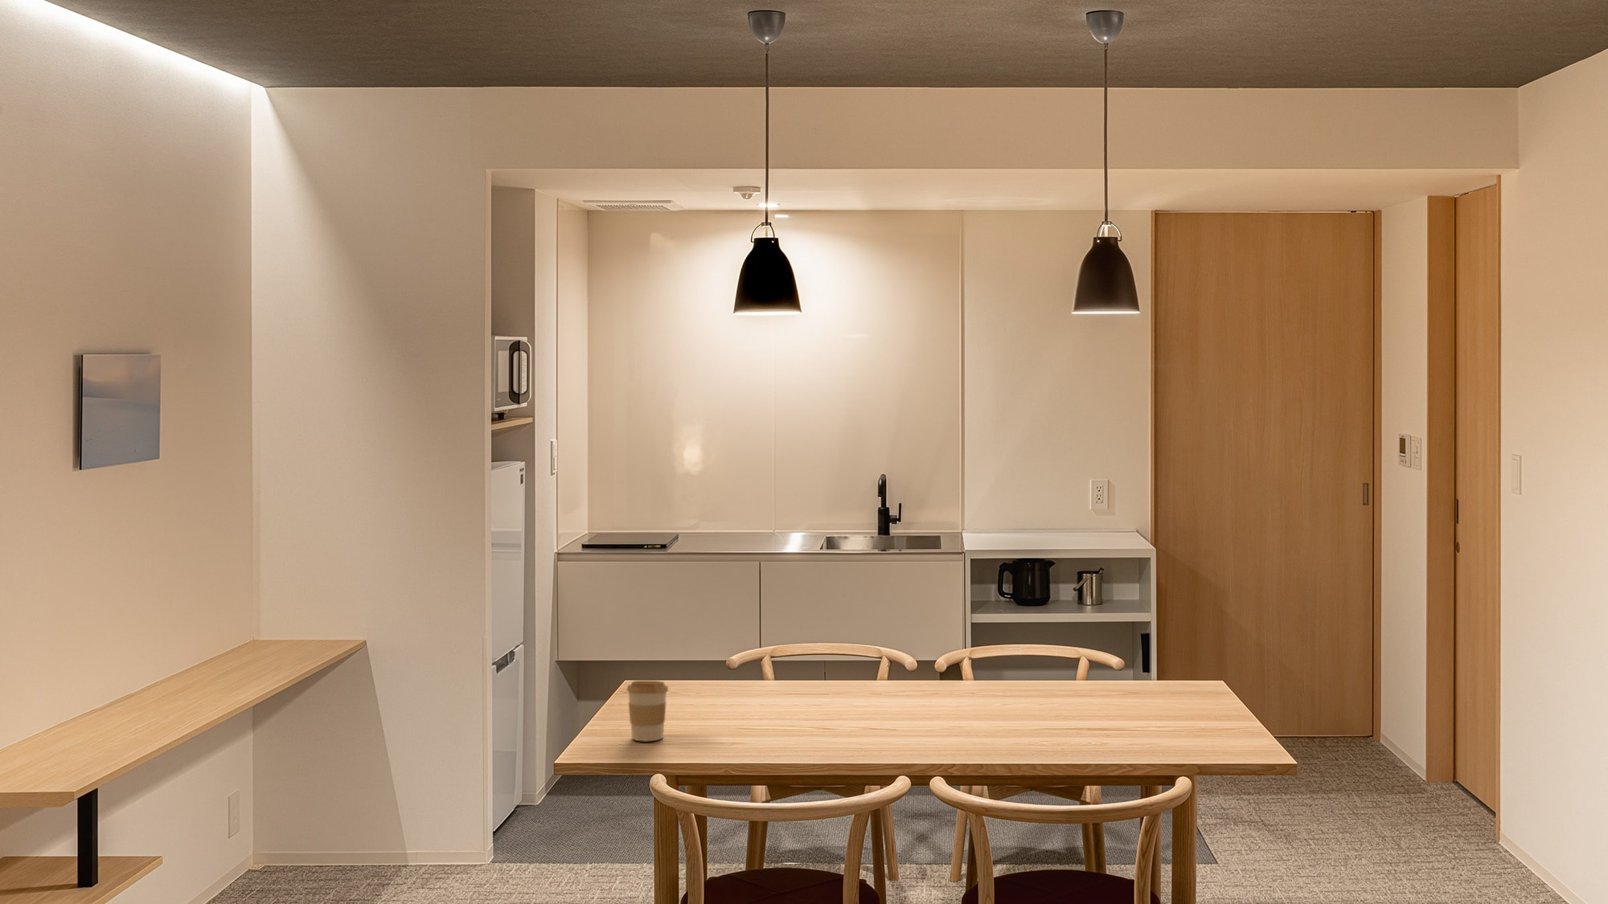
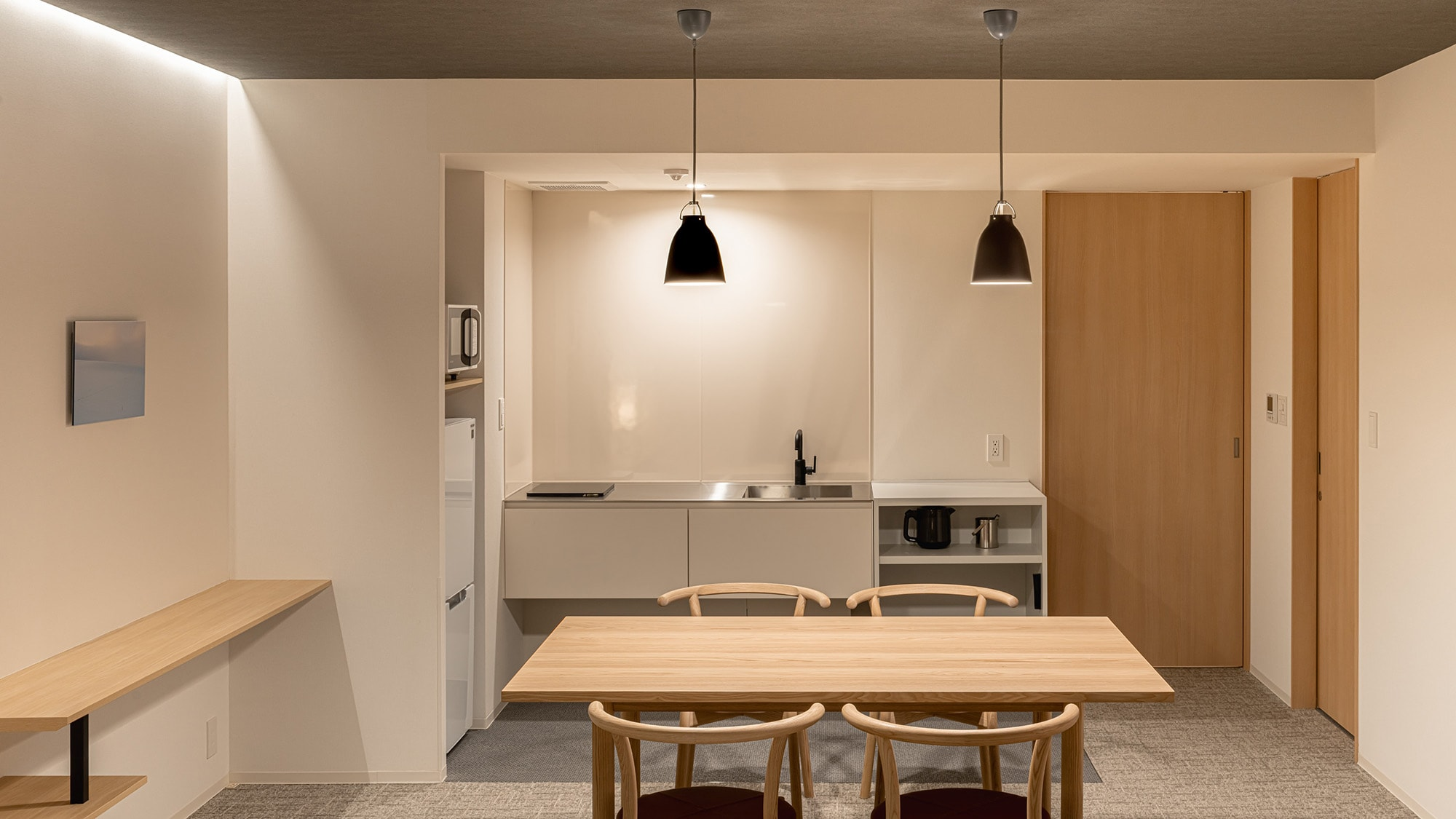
- coffee cup (647, 708)
